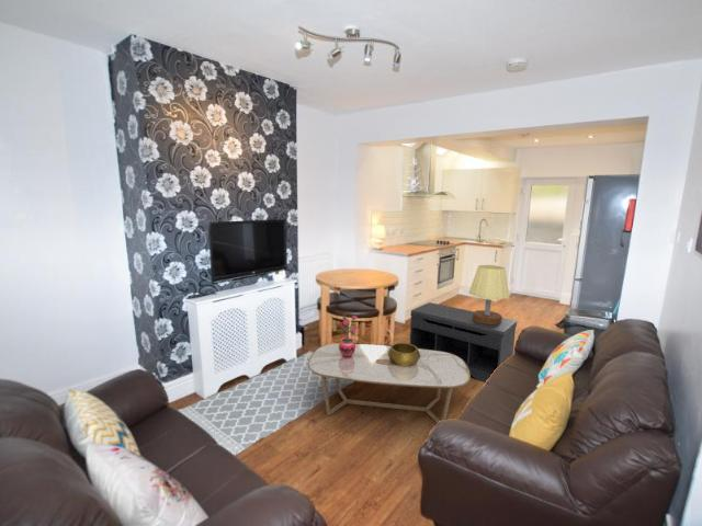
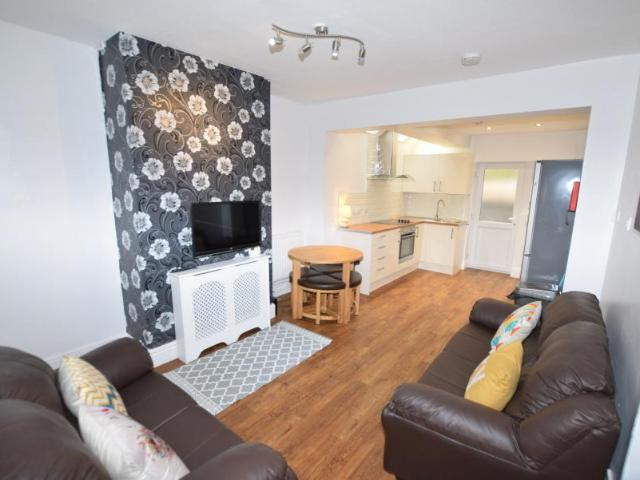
- coffee table (386, 384)
- table lamp (488, 293)
- decorative bowl (404, 354)
- potted plant (346, 334)
- bench (460, 339)
